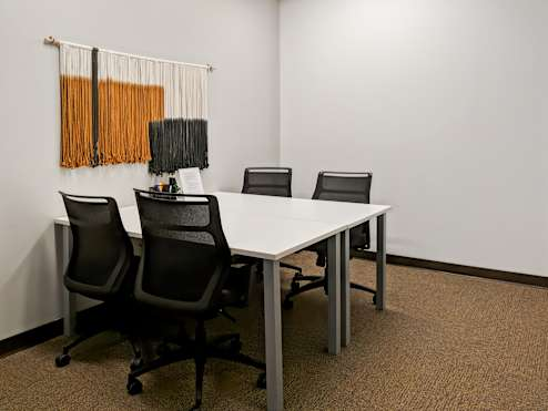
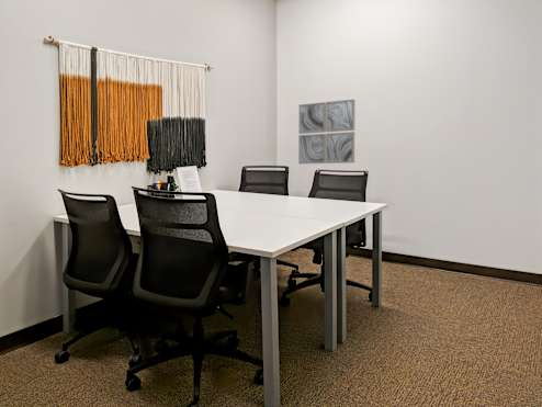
+ wall art (325, 132)
